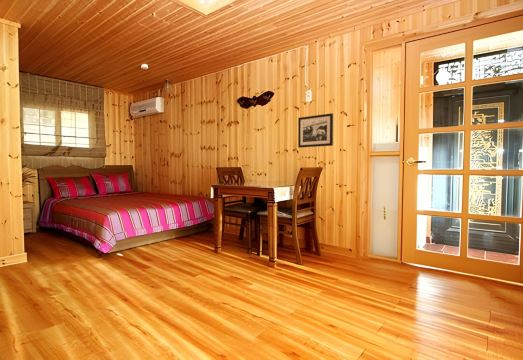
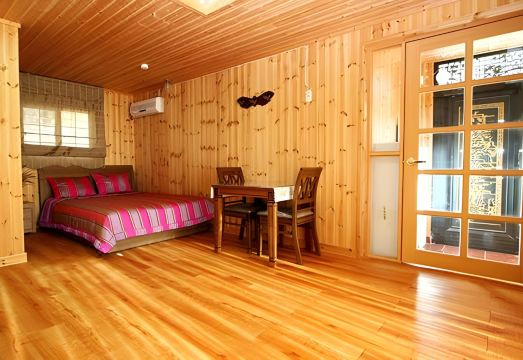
- picture frame (315, 131)
